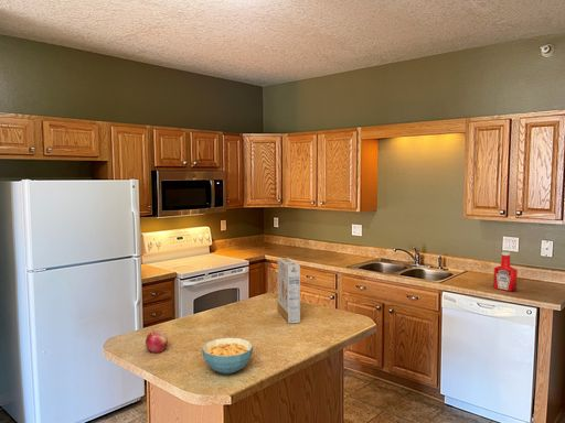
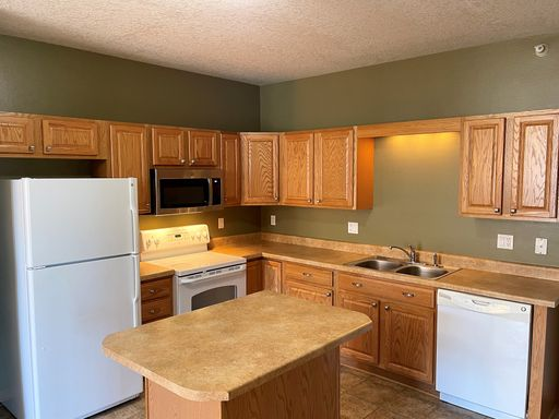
- soap bottle (505, 270)
- cereal bowl (227, 358)
- fruit (157, 340)
- cereal box (288, 289)
